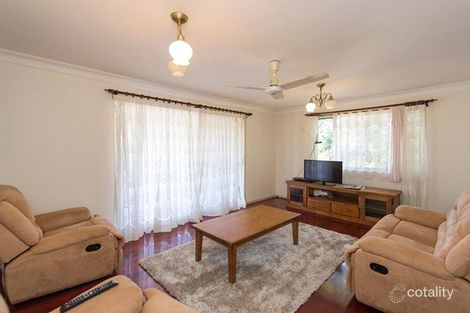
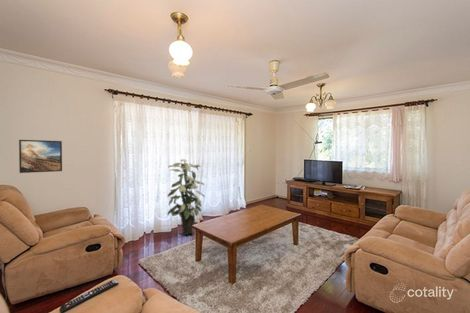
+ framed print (41, 156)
+ indoor plant (185, 196)
